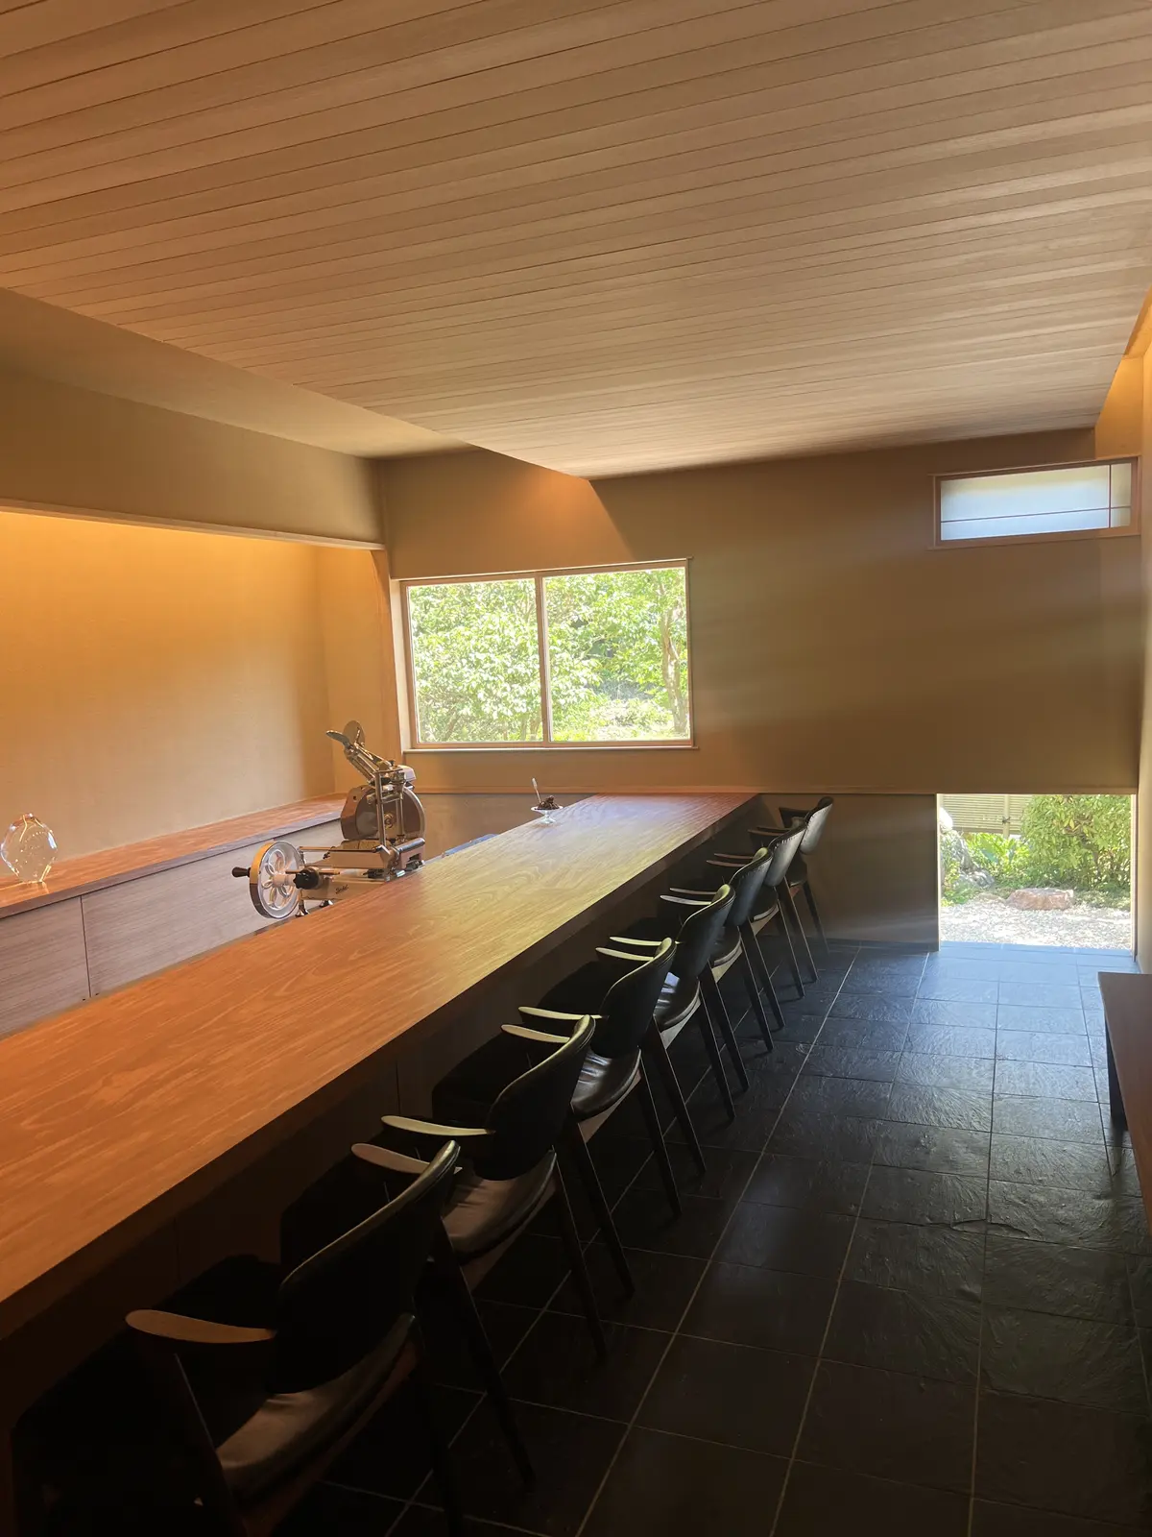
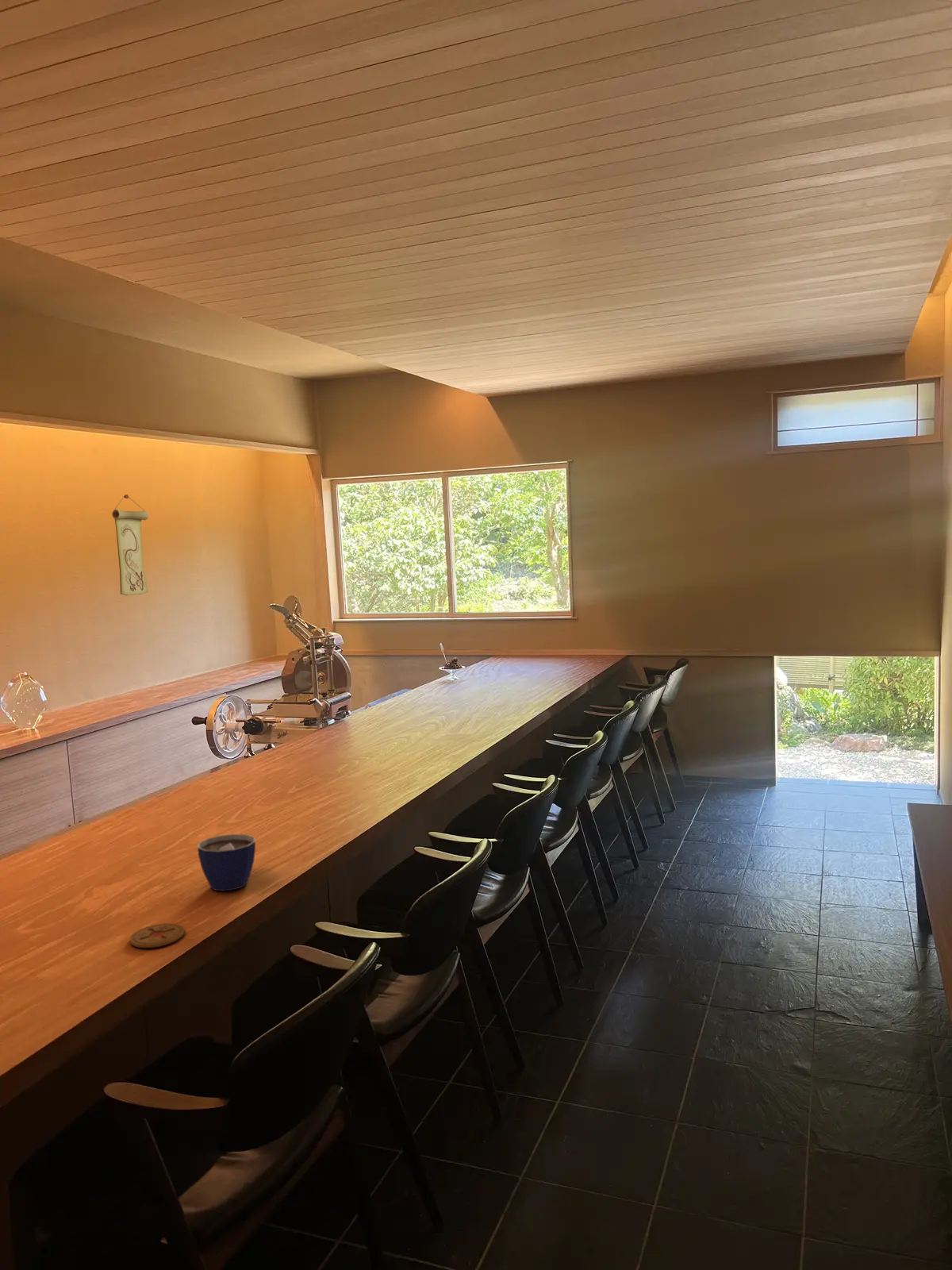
+ cup (232, 860)
+ coaster (157, 935)
+ wall scroll (132, 545)
